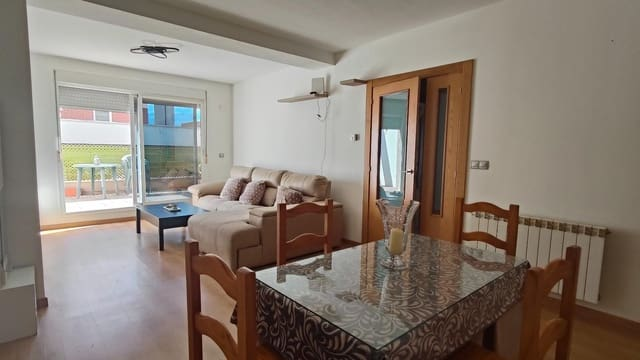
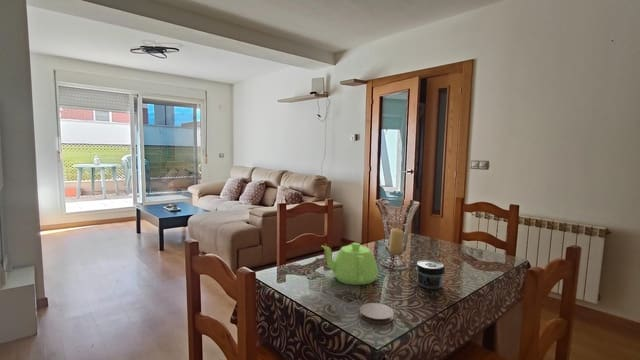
+ teapot (349, 260)
+ jar (430, 274)
+ coaster (376, 312)
